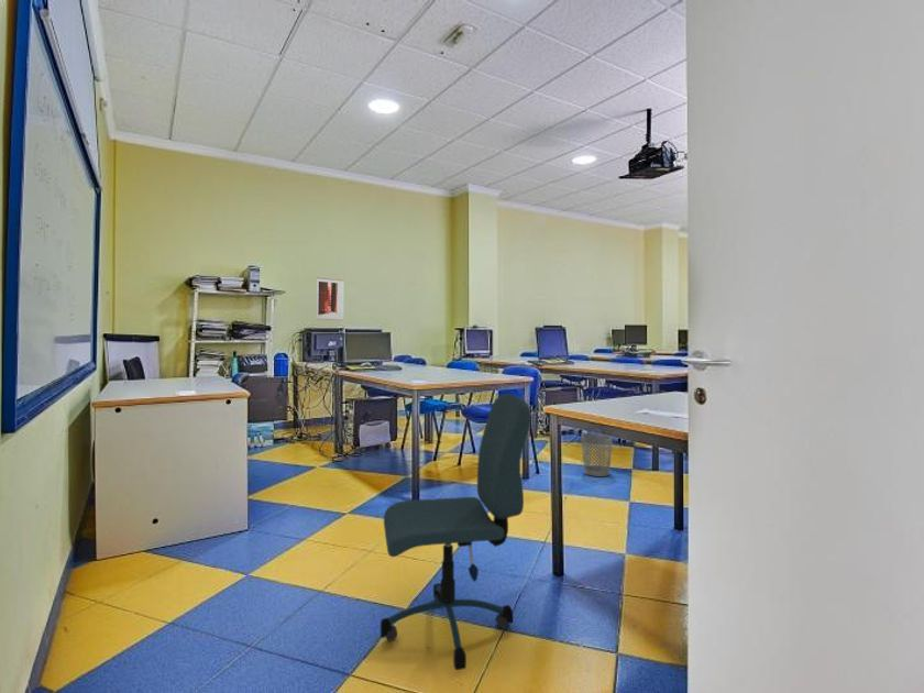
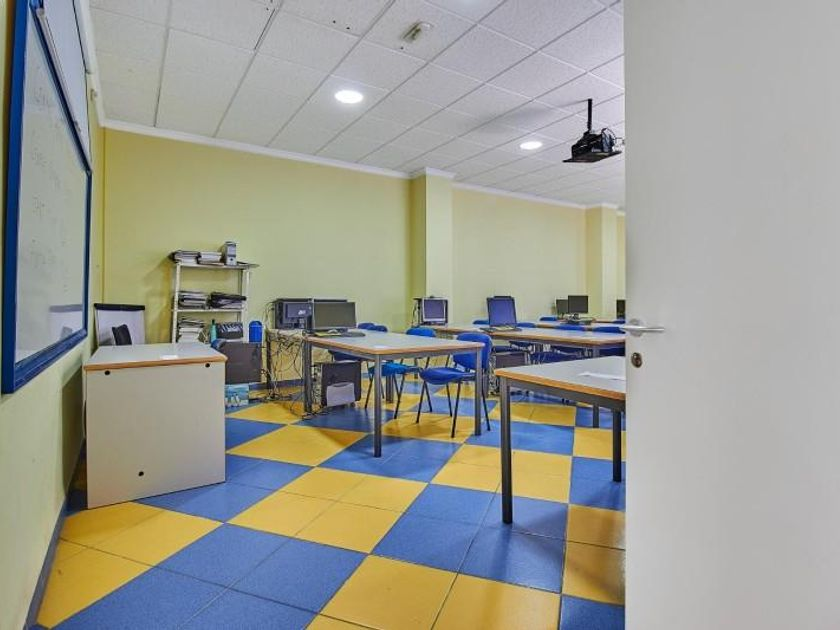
- office chair (452, 513)
- wall art (330, 299)
- wastebasket (596, 454)
